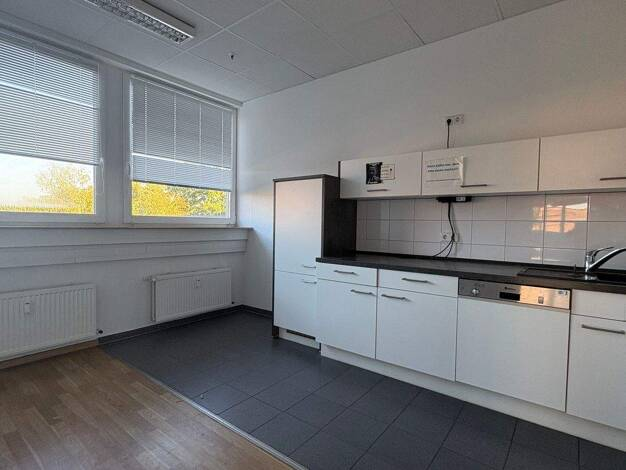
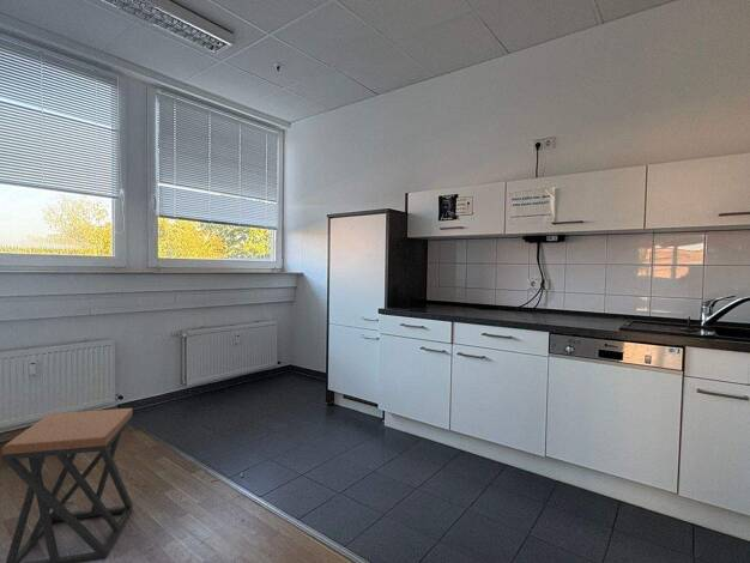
+ stool (75, 480)
